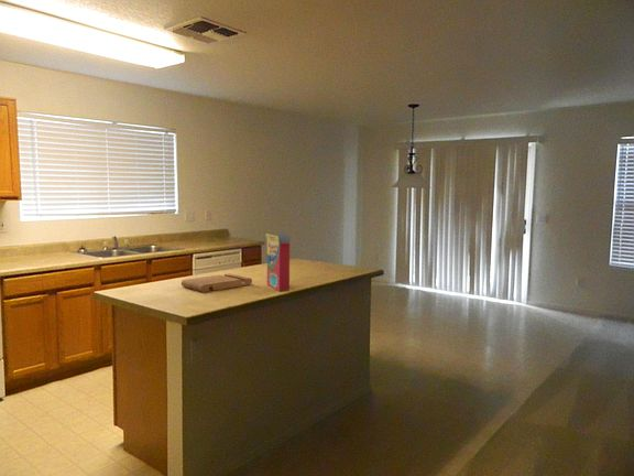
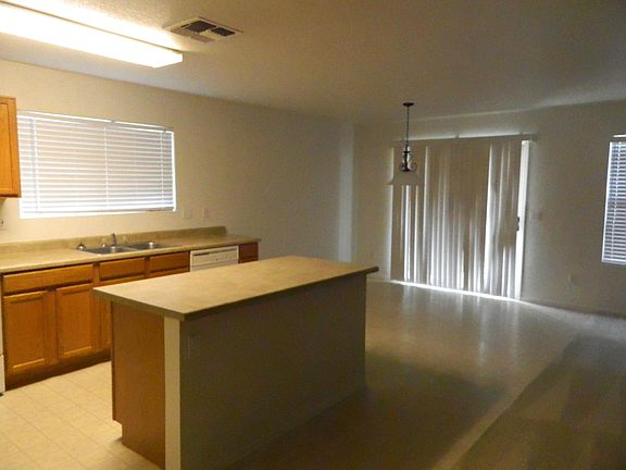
- cereal box (277, 260)
- cutting board (217, 282)
